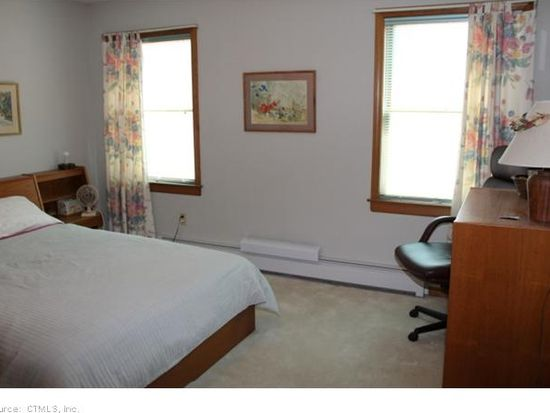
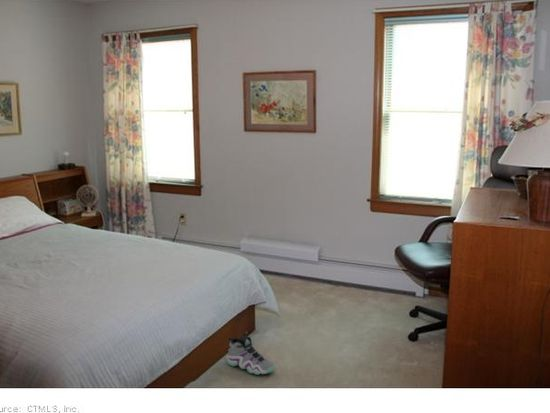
+ sneaker (249, 350)
